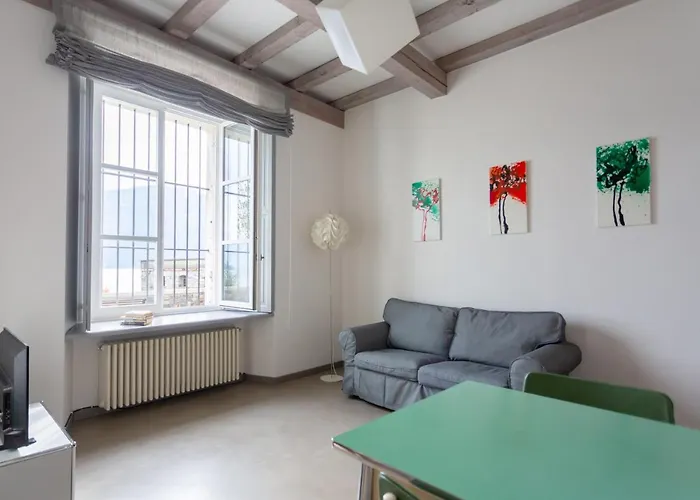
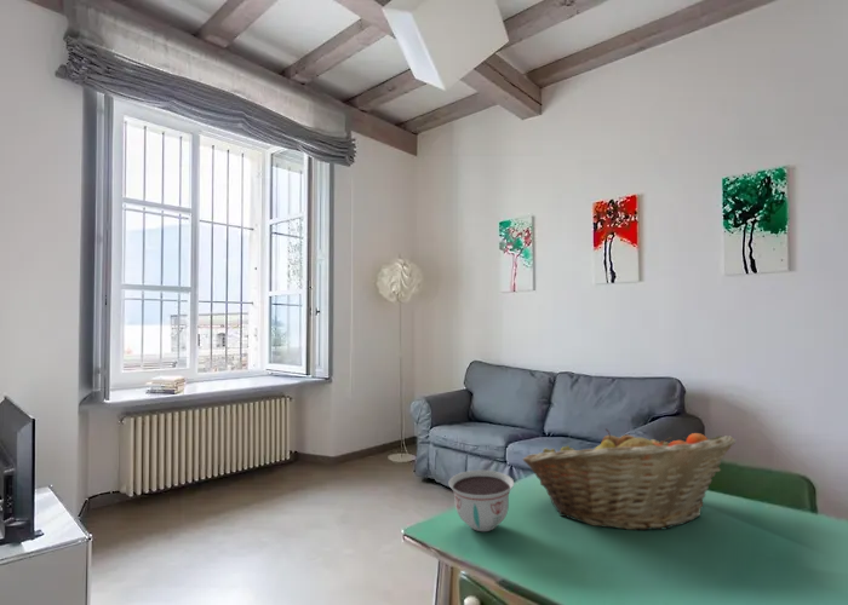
+ fruit basket (625, 466)
+ bowl (481, 503)
